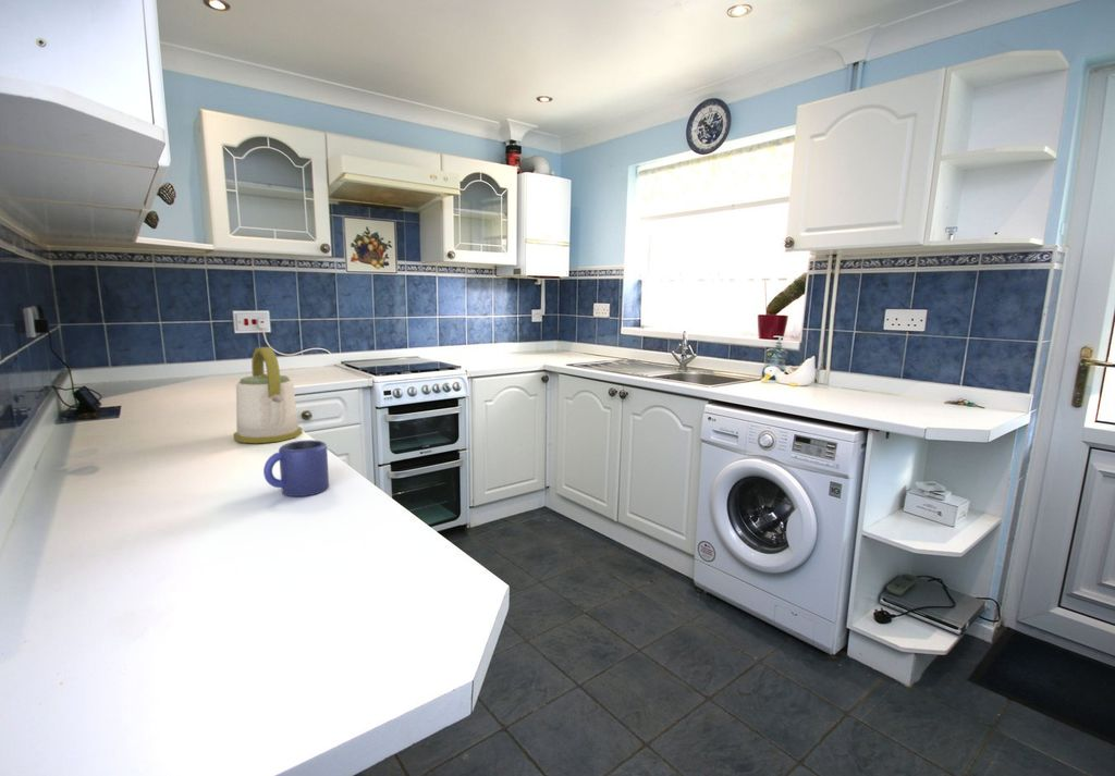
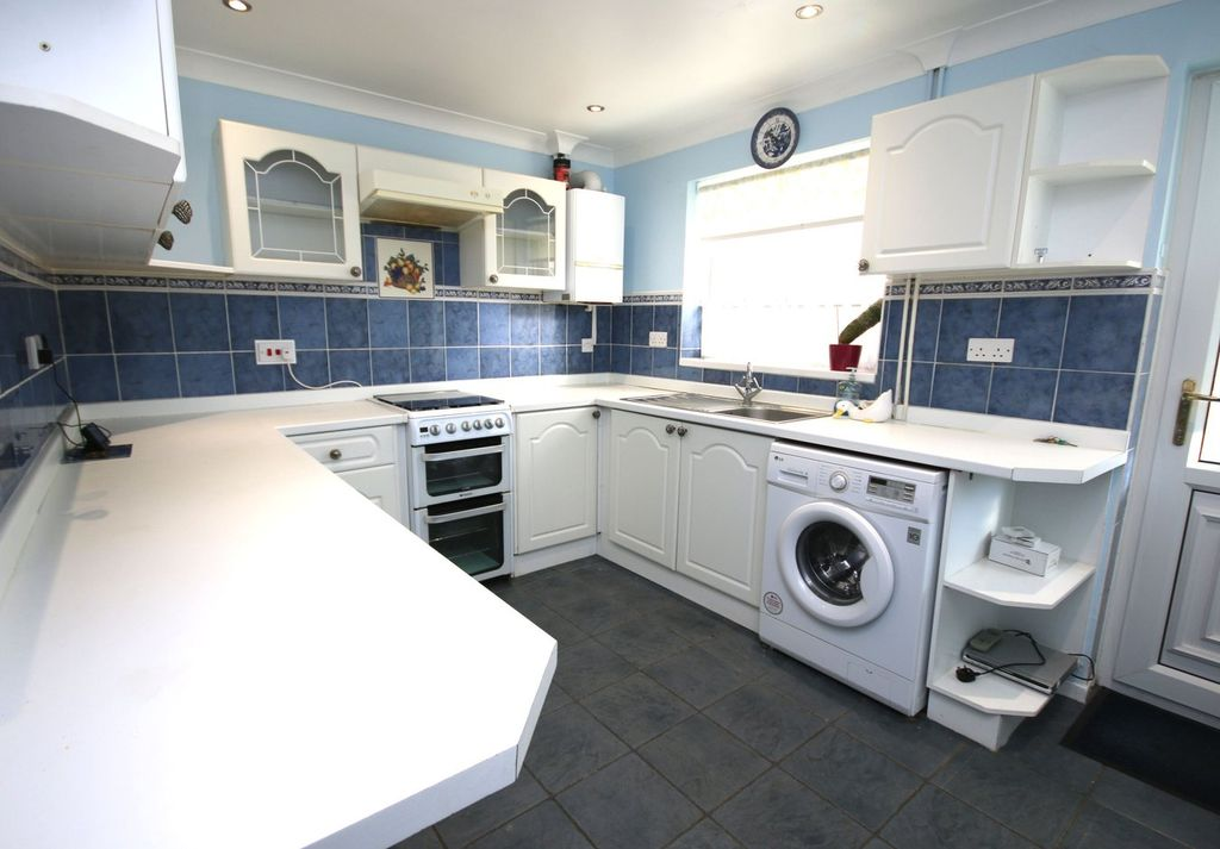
- mug (296, 468)
- kettle (267, 392)
